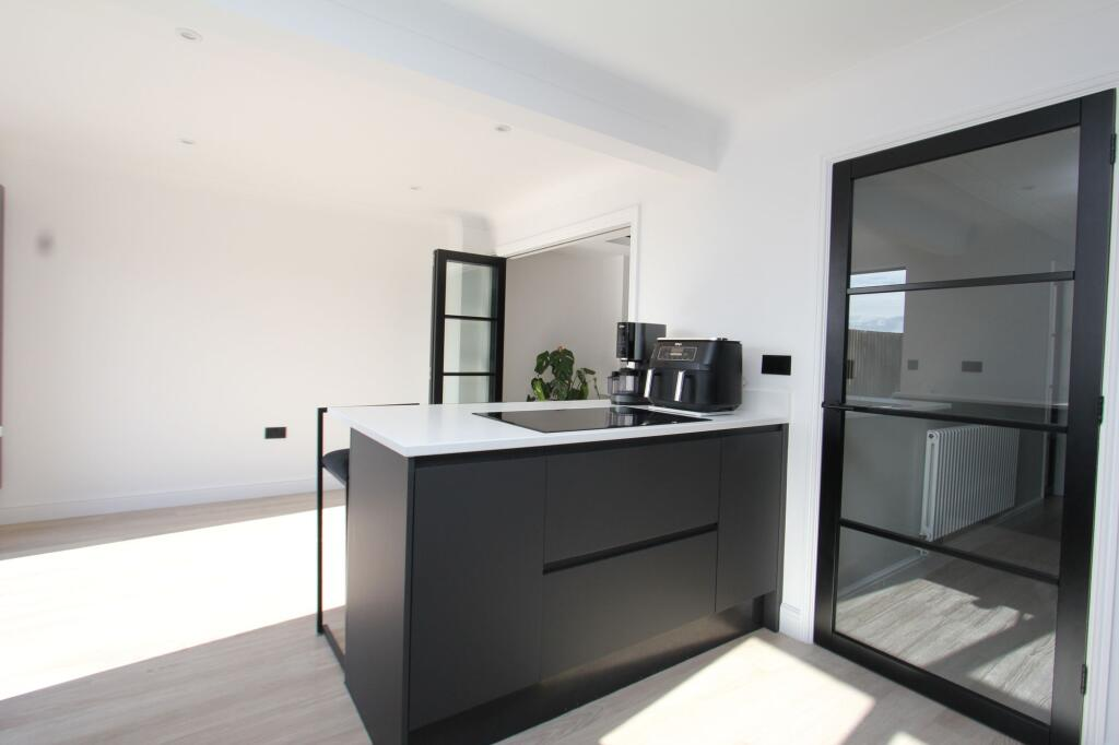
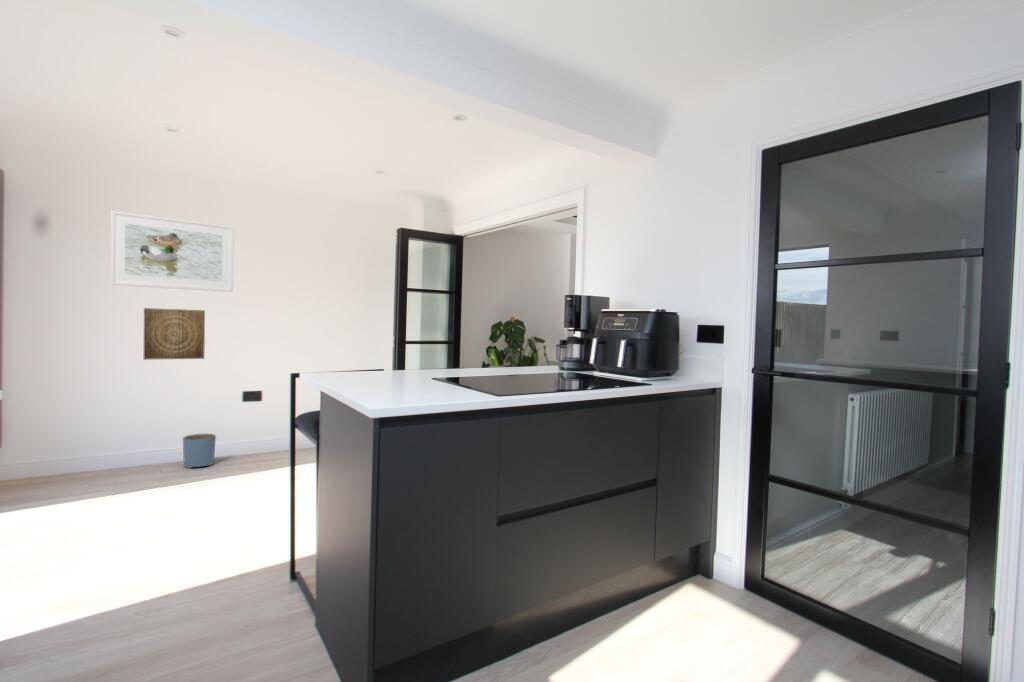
+ planter (199, 450)
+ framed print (175, 253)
+ wall art (175, 334)
